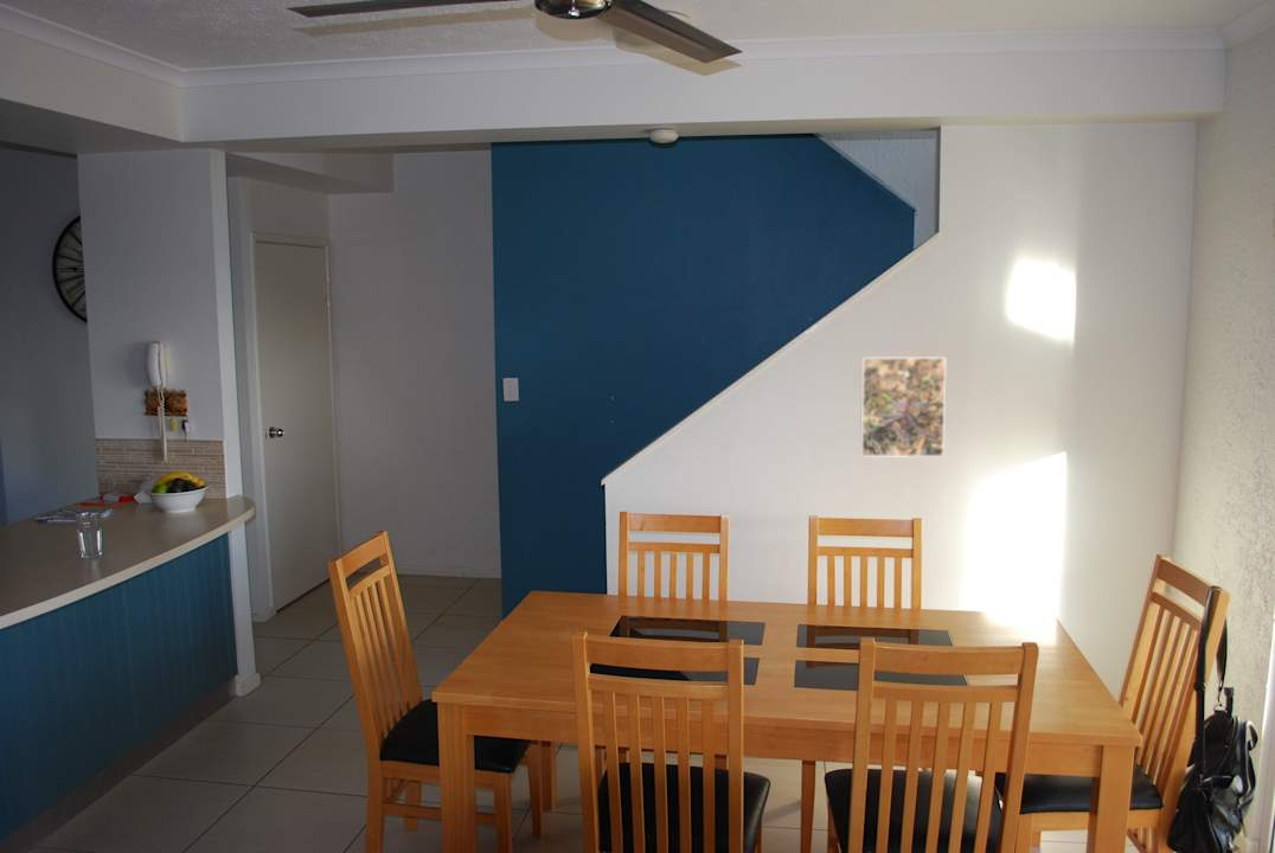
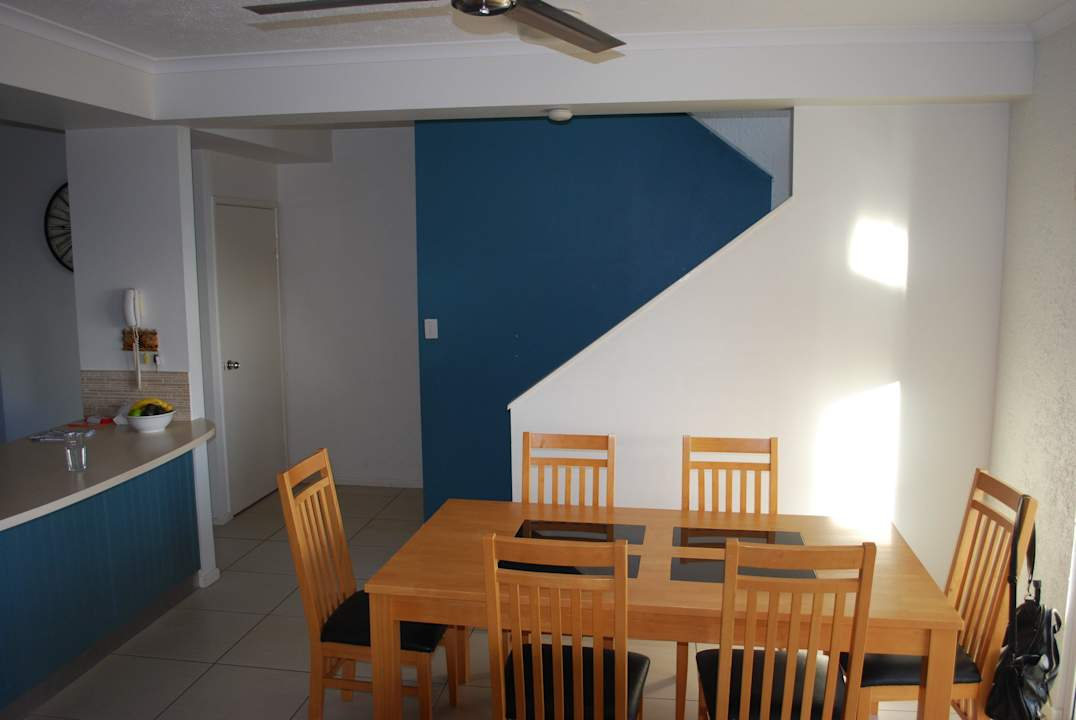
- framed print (902, 406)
